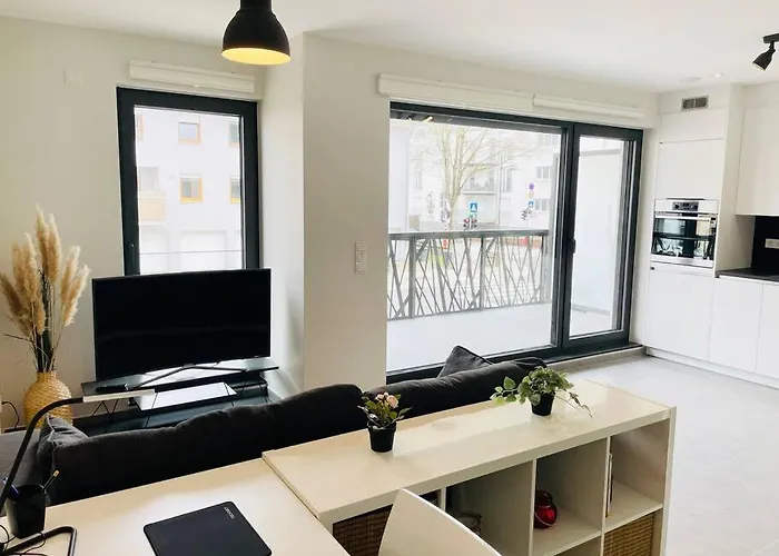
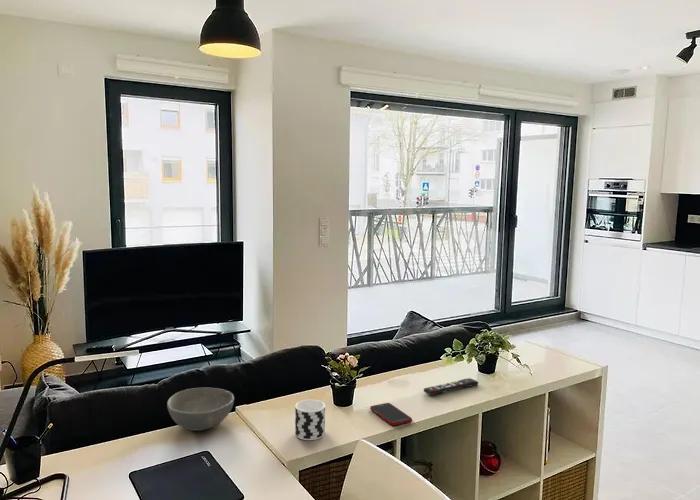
+ cell phone (390, 413)
+ bowl (201, 411)
+ cup (307, 417)
+ remote control (451, 386)
